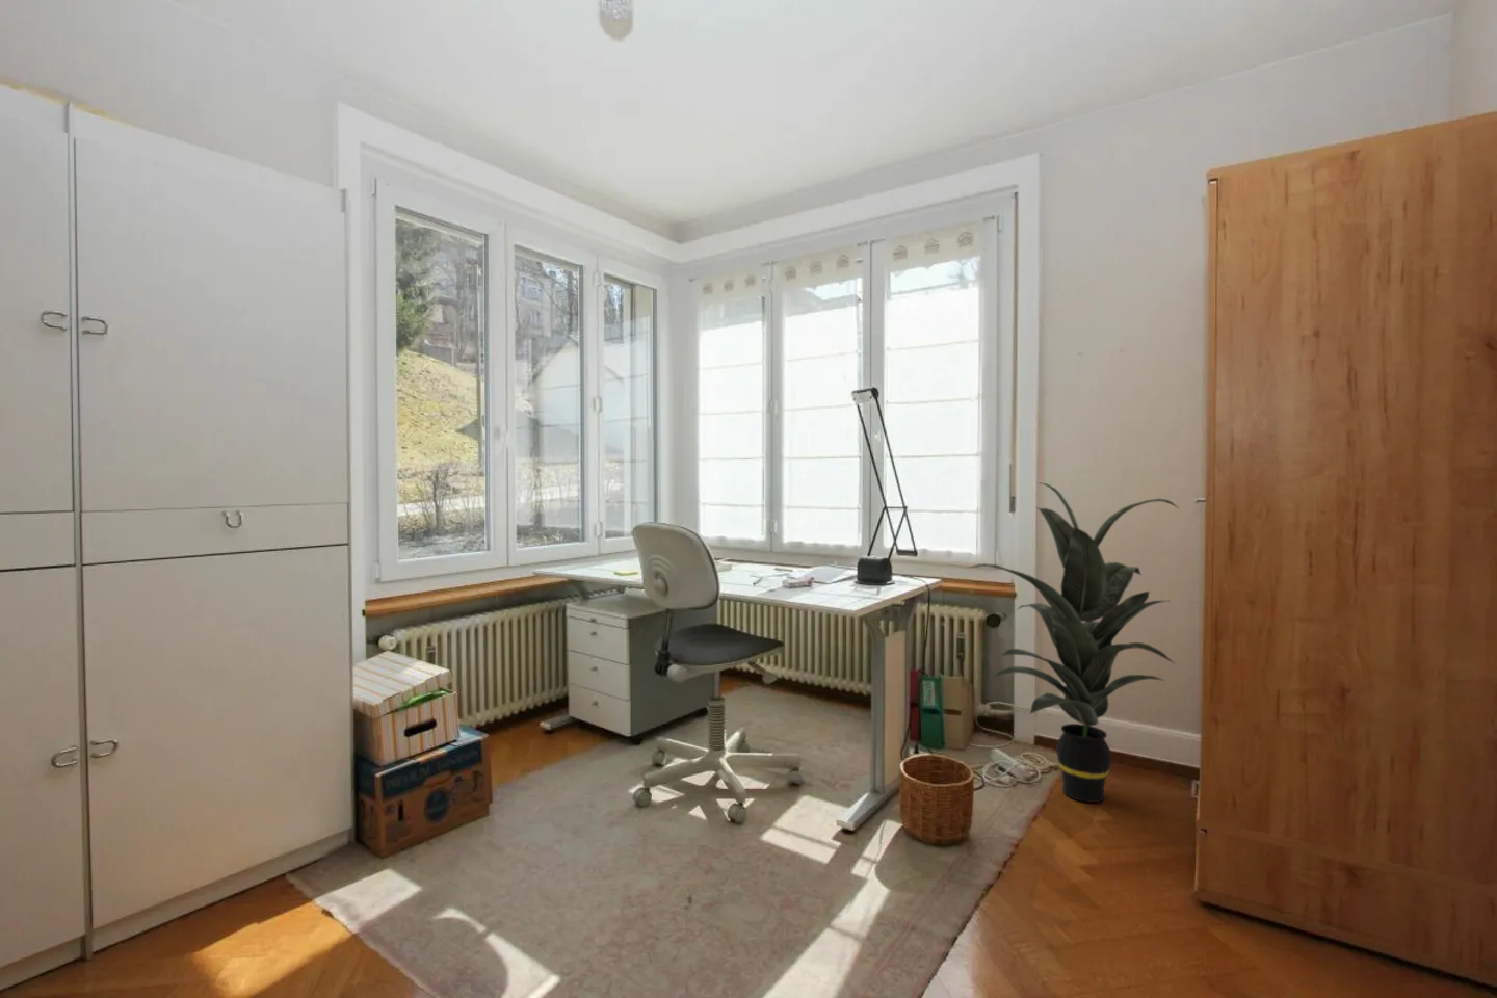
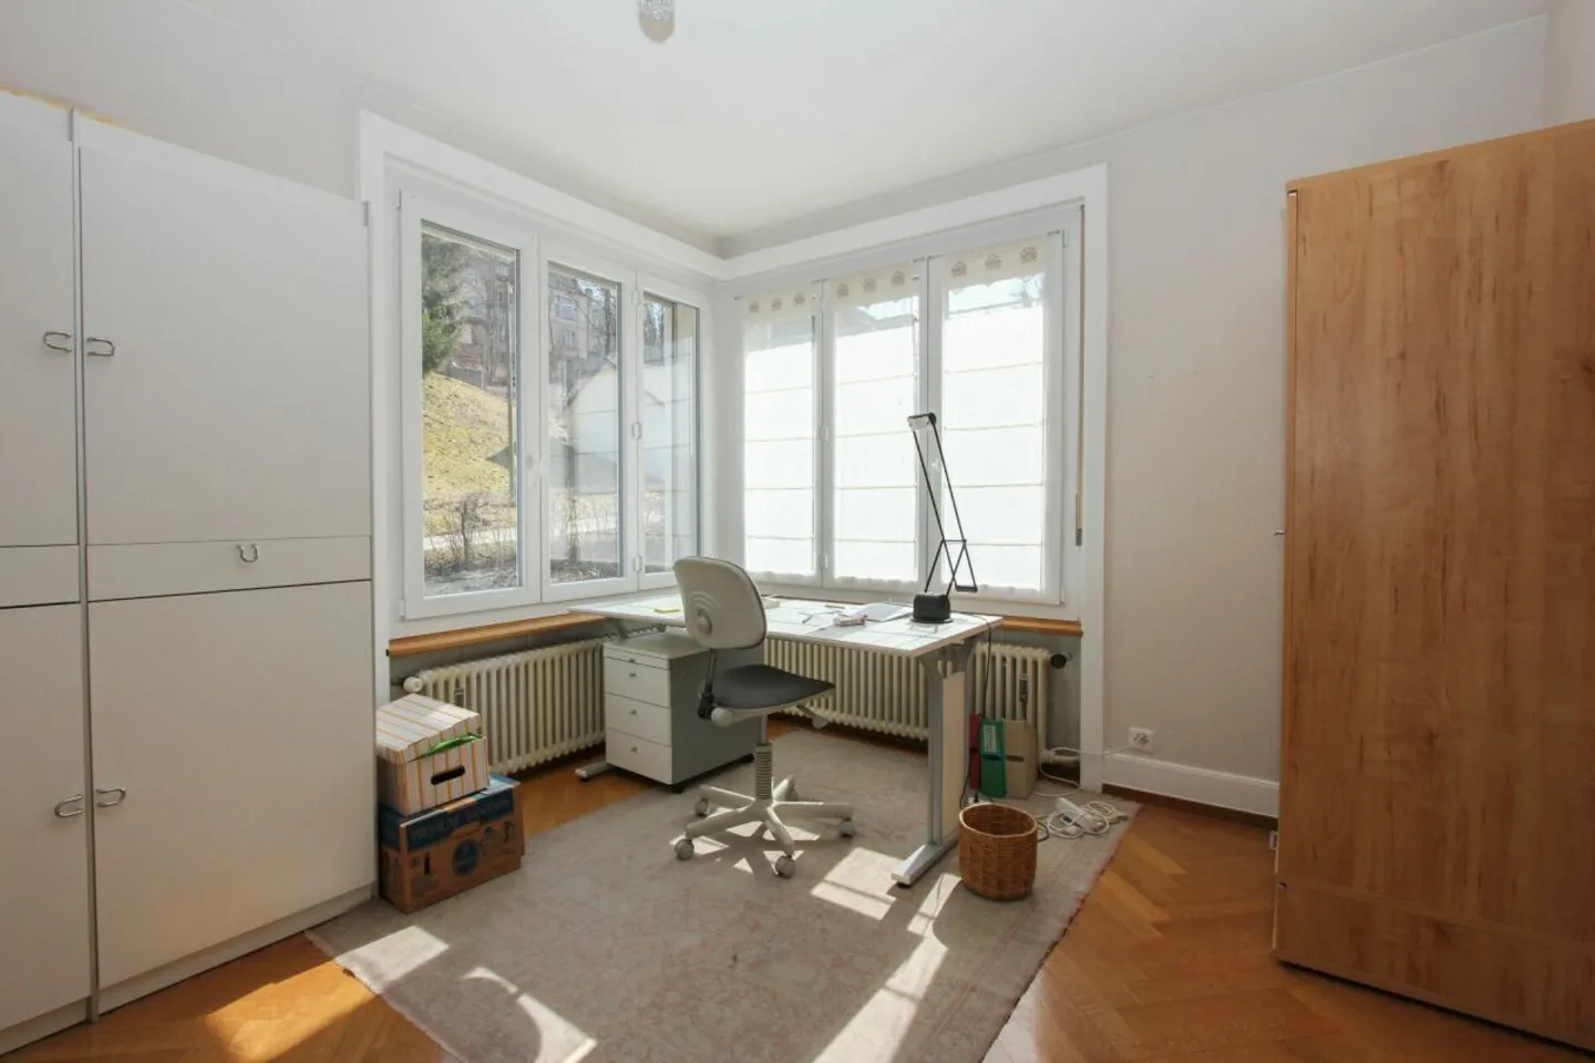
- indoor plant (1073, 635)
